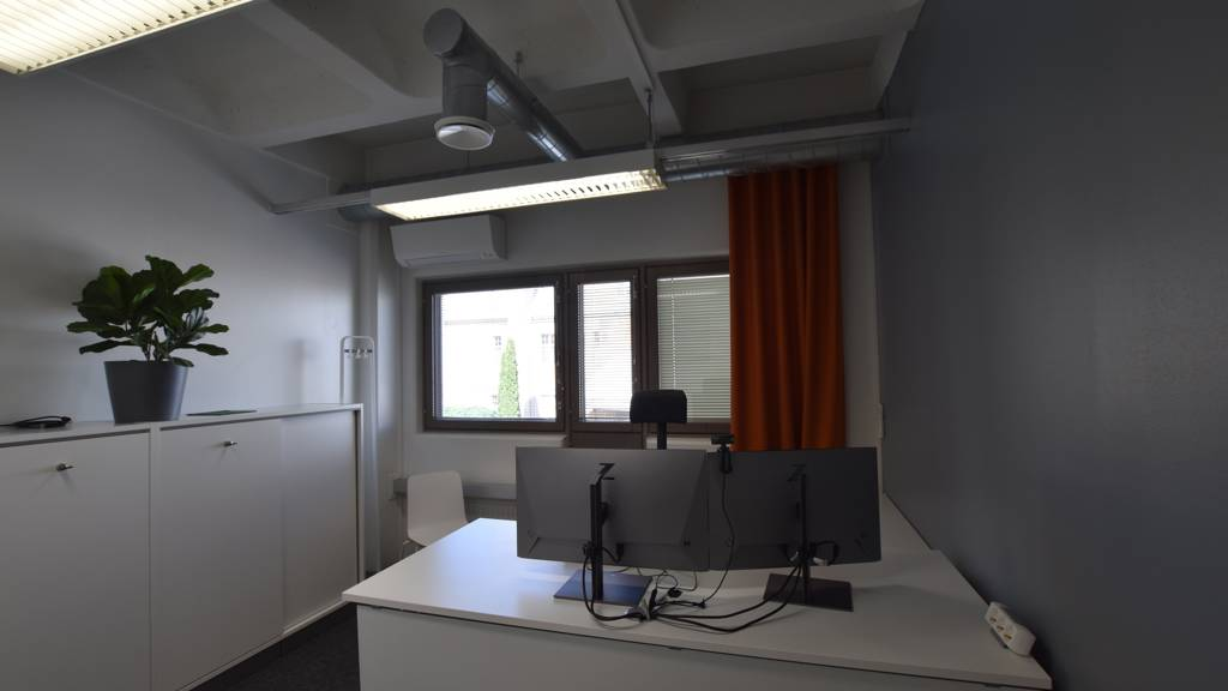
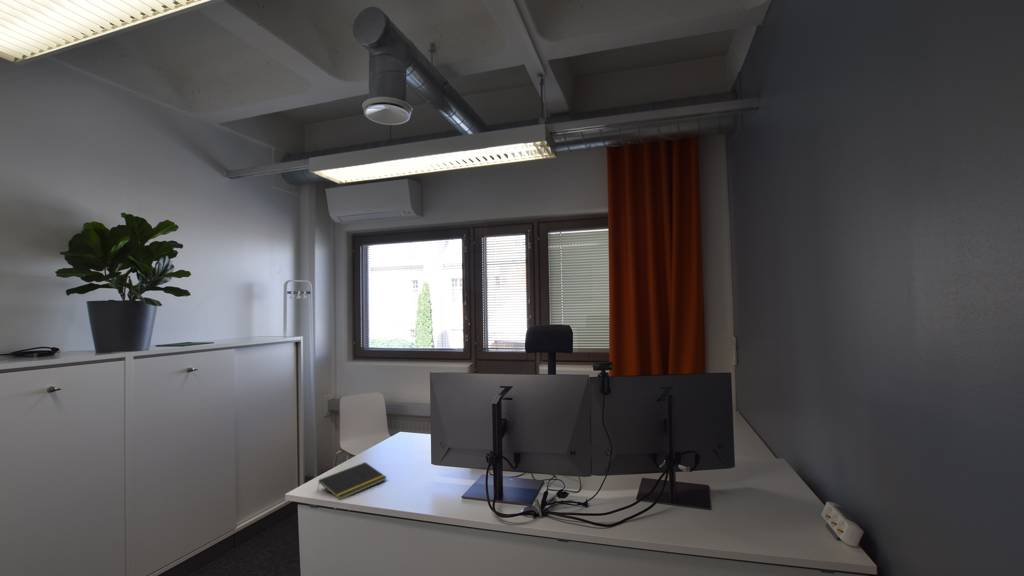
+ notepad (353, 479)
